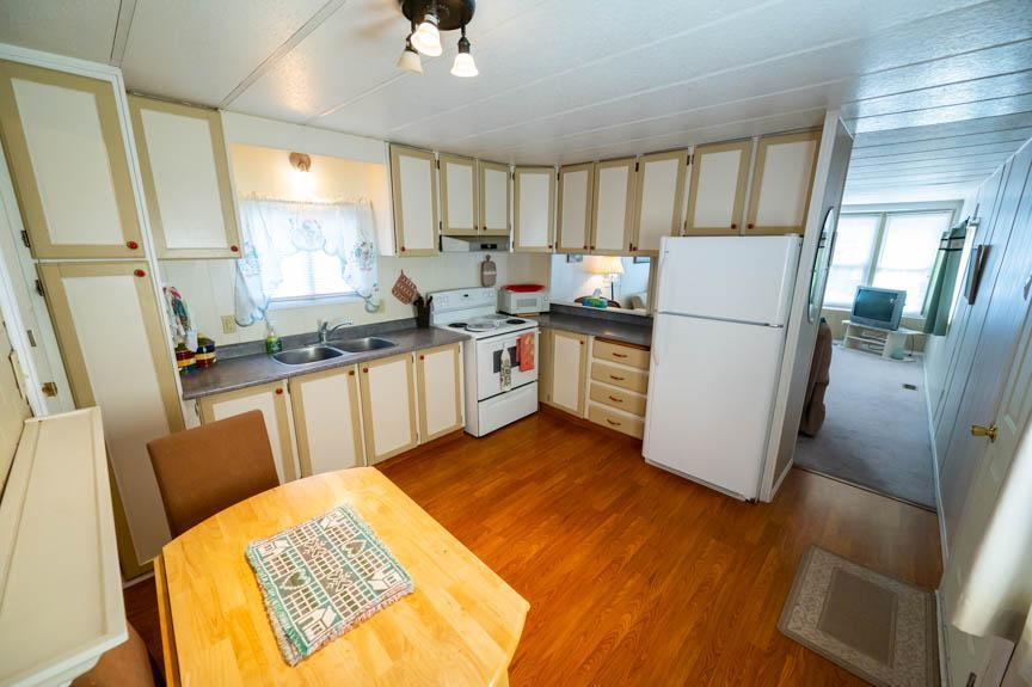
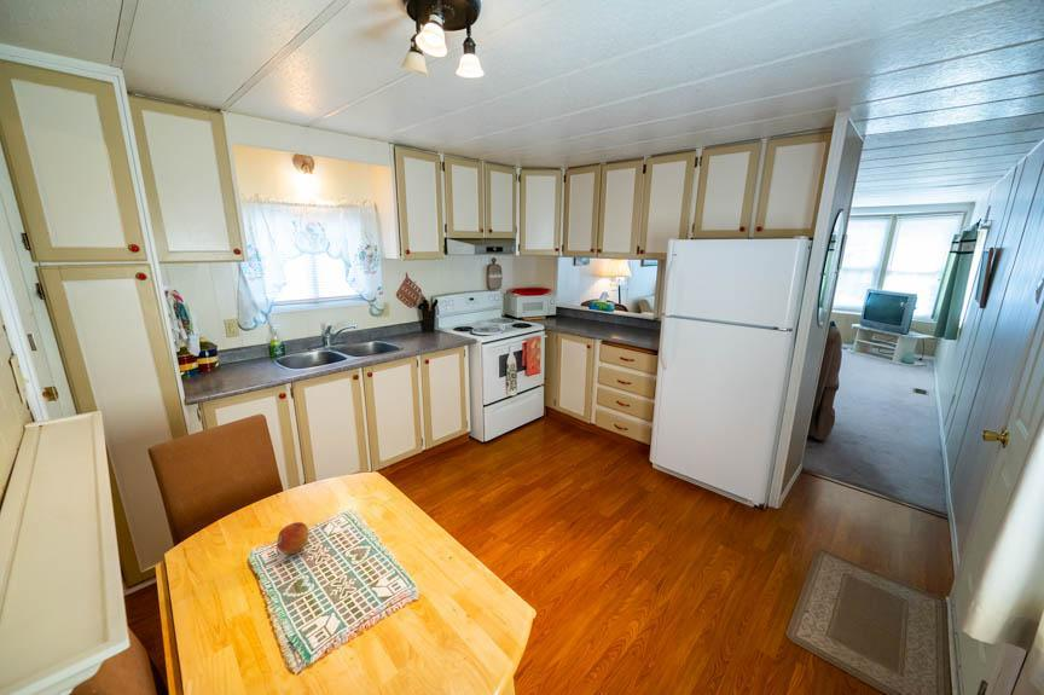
+ fruit (292, 538)
